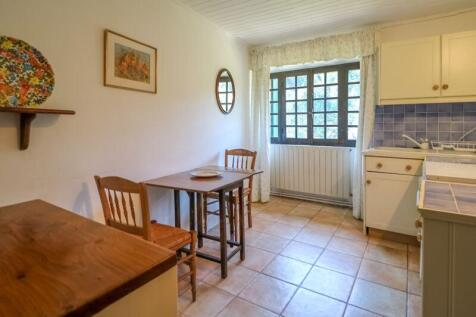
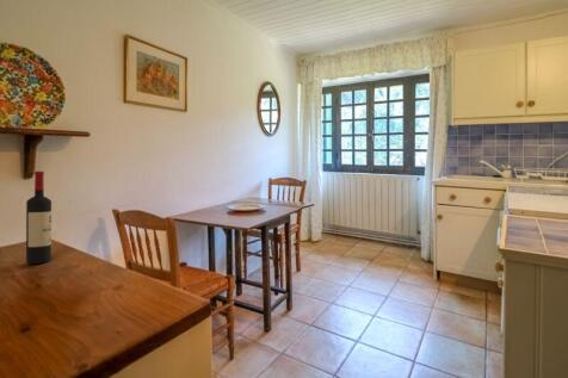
+ wine bottle (38, 216)
